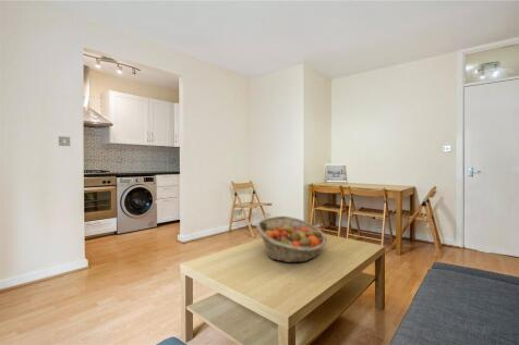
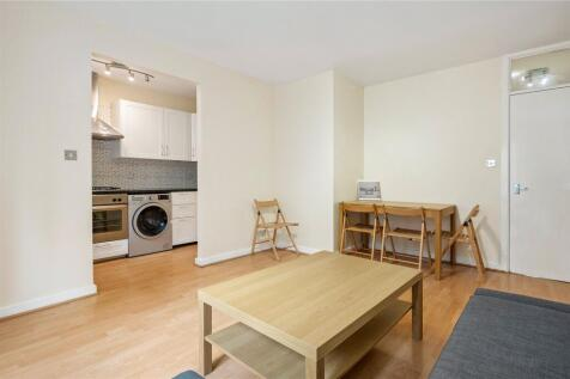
- fruit basket (291, 236)
